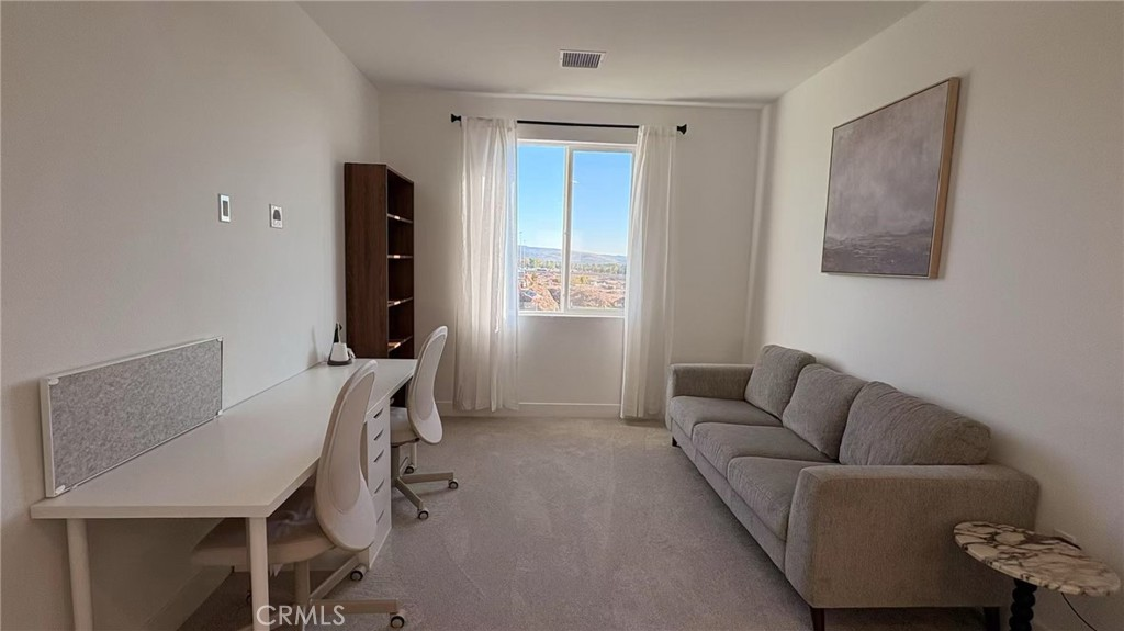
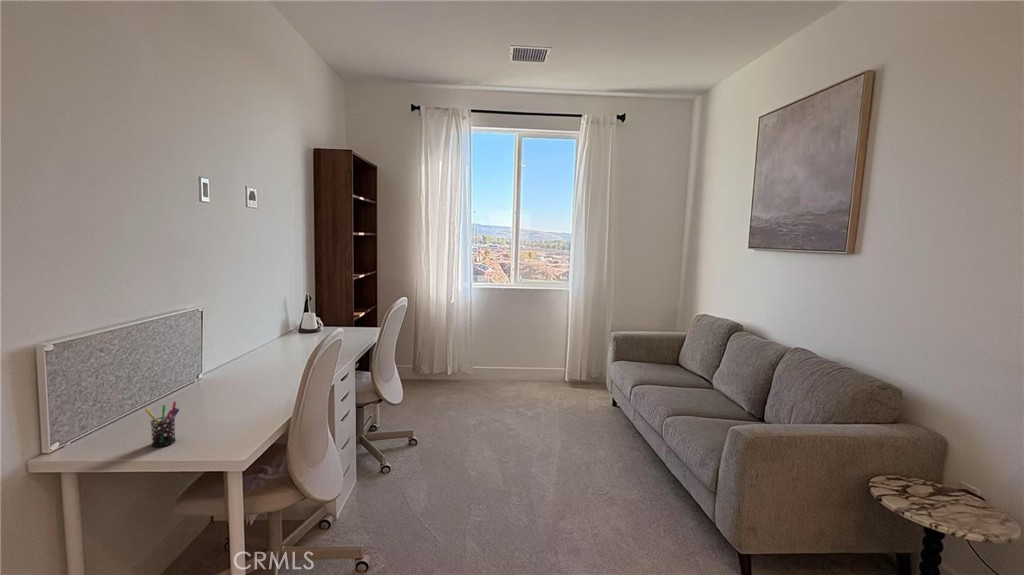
+ pen holder (164, 422)
